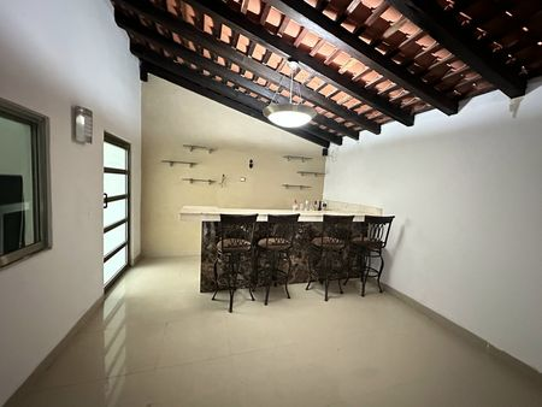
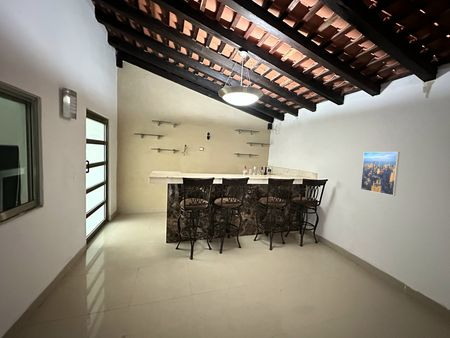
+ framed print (378, 172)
